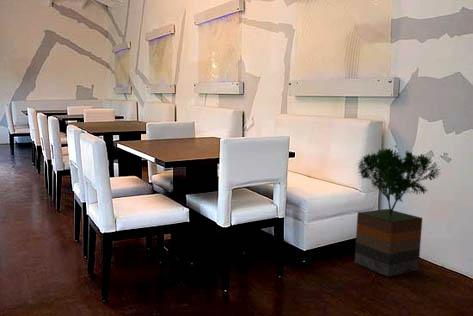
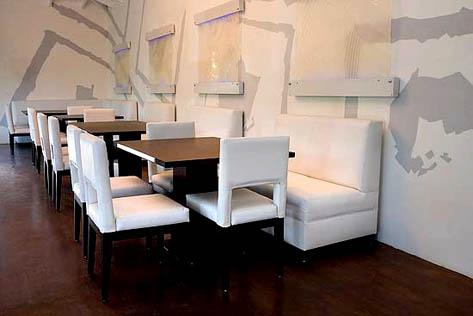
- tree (392, 208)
